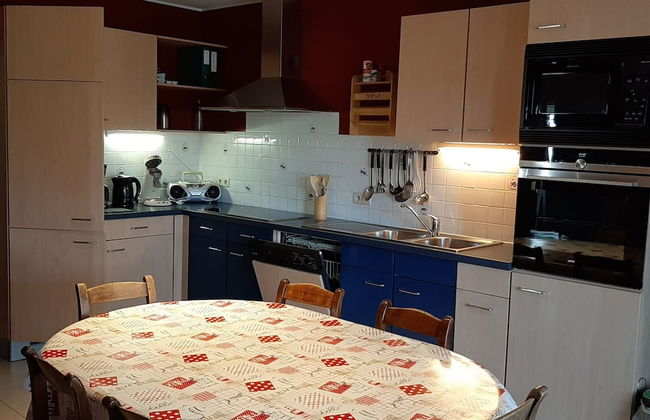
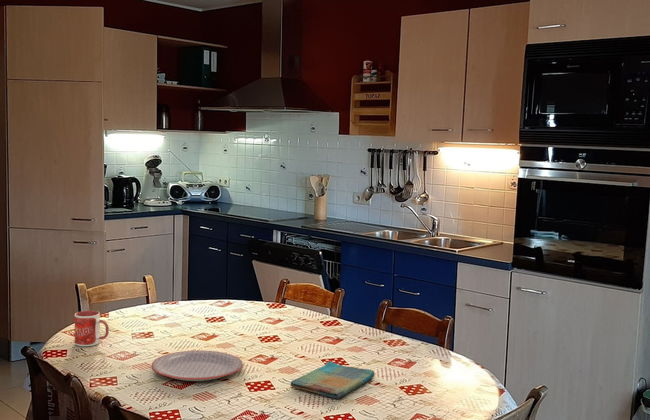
+ mug (91, 329)
+ dish towel (333, 378)
+ plate (197, 366)
